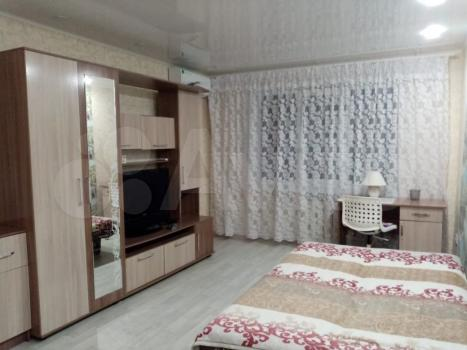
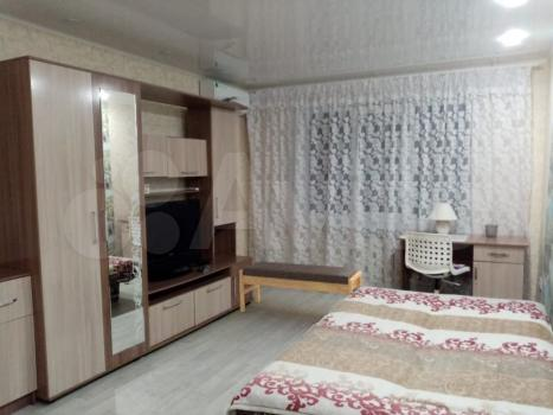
+ bench (300, 288)
